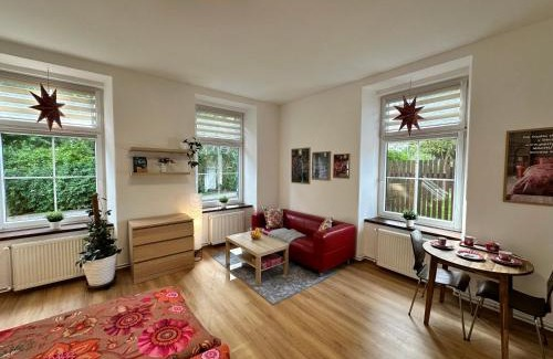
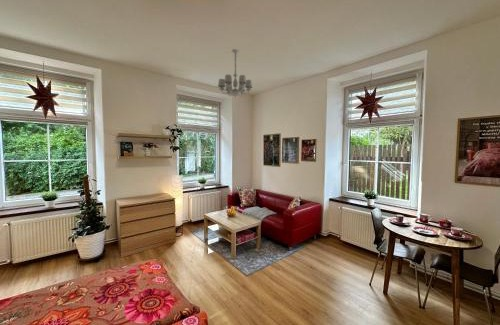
+ chandelier (235, 74)
